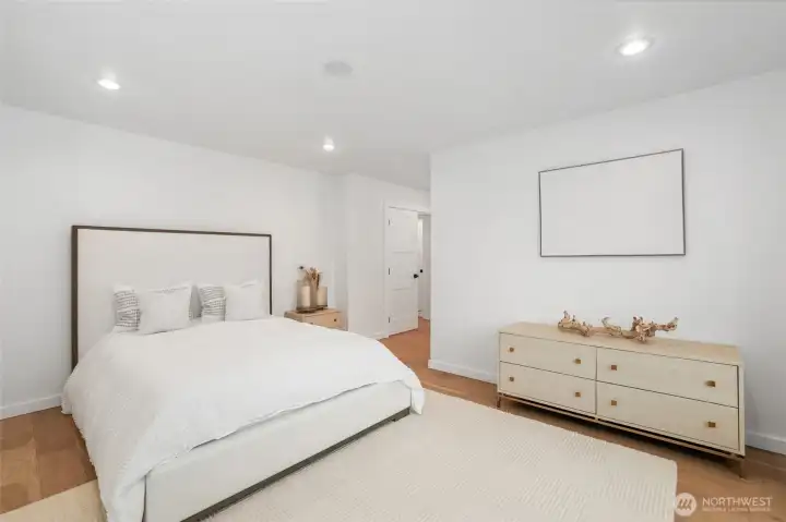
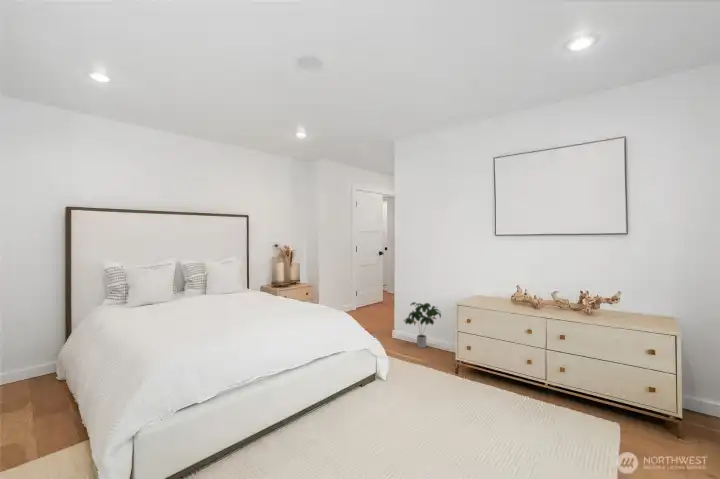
+ potted plant (421, 324)
